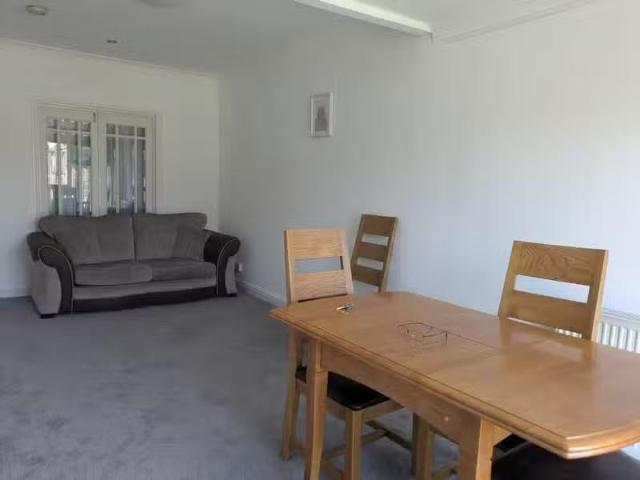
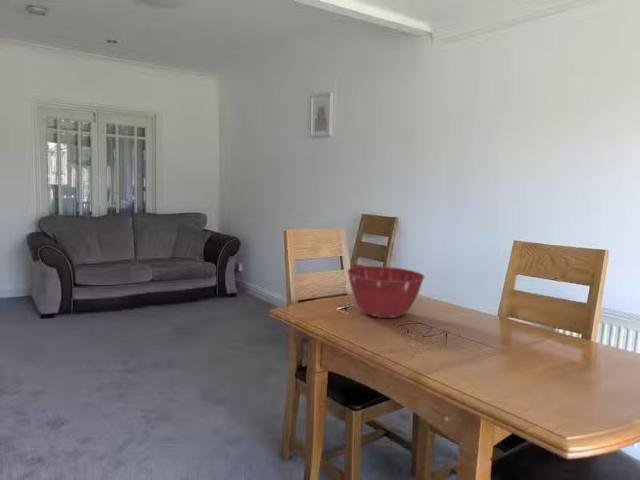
+ mixing bowl (384, 293)
